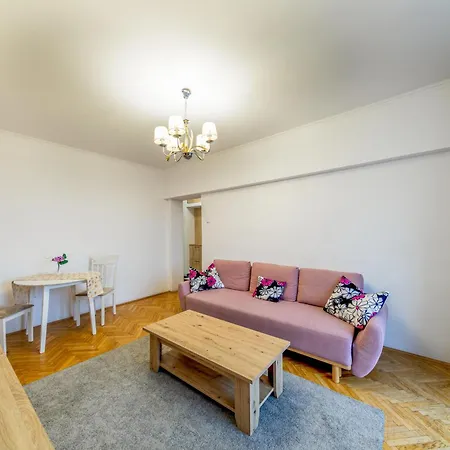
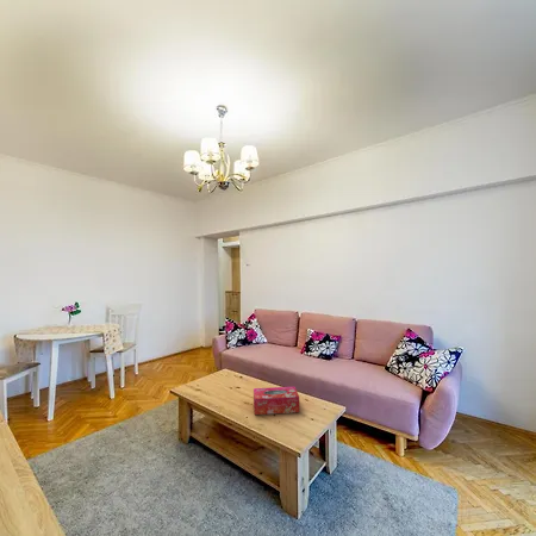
+ tissue box (275, 399)
